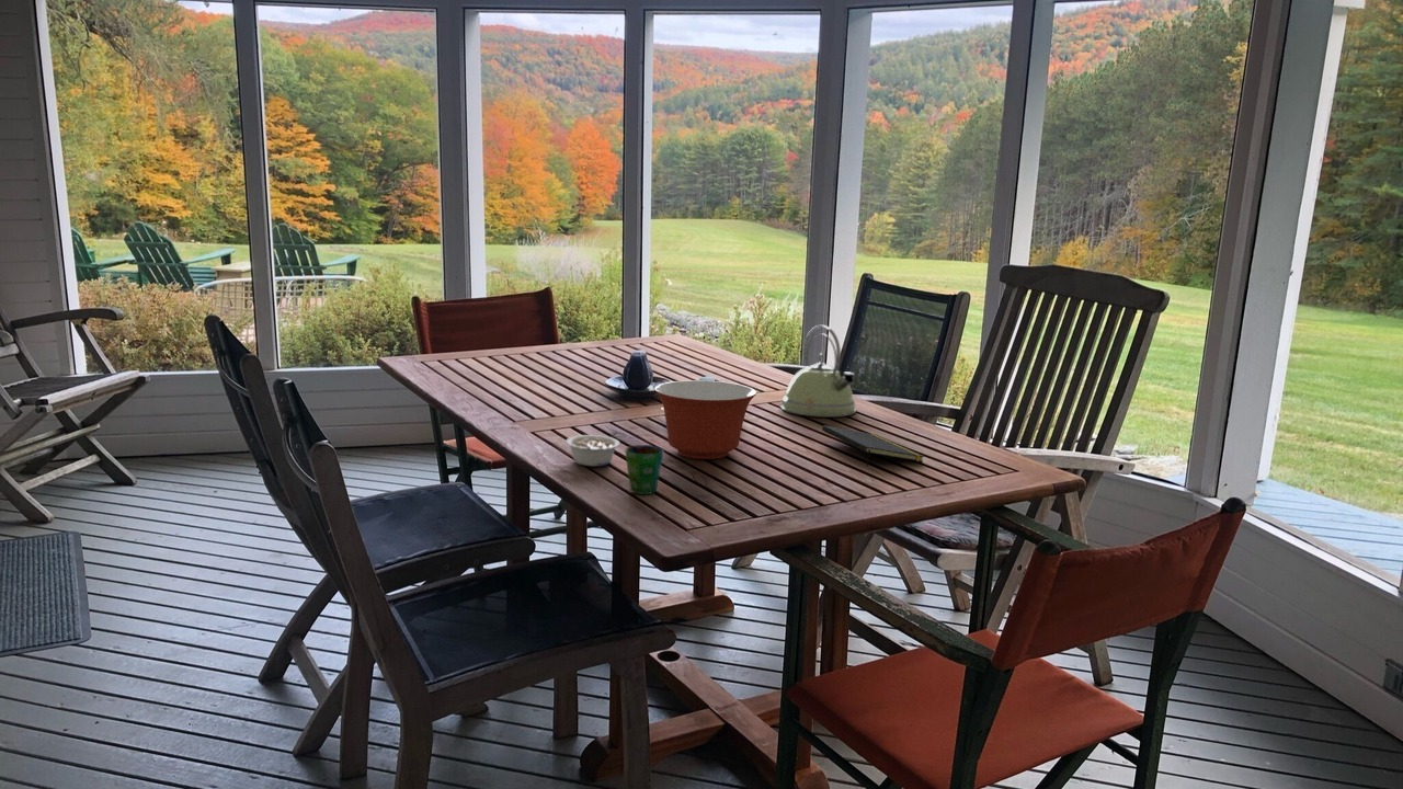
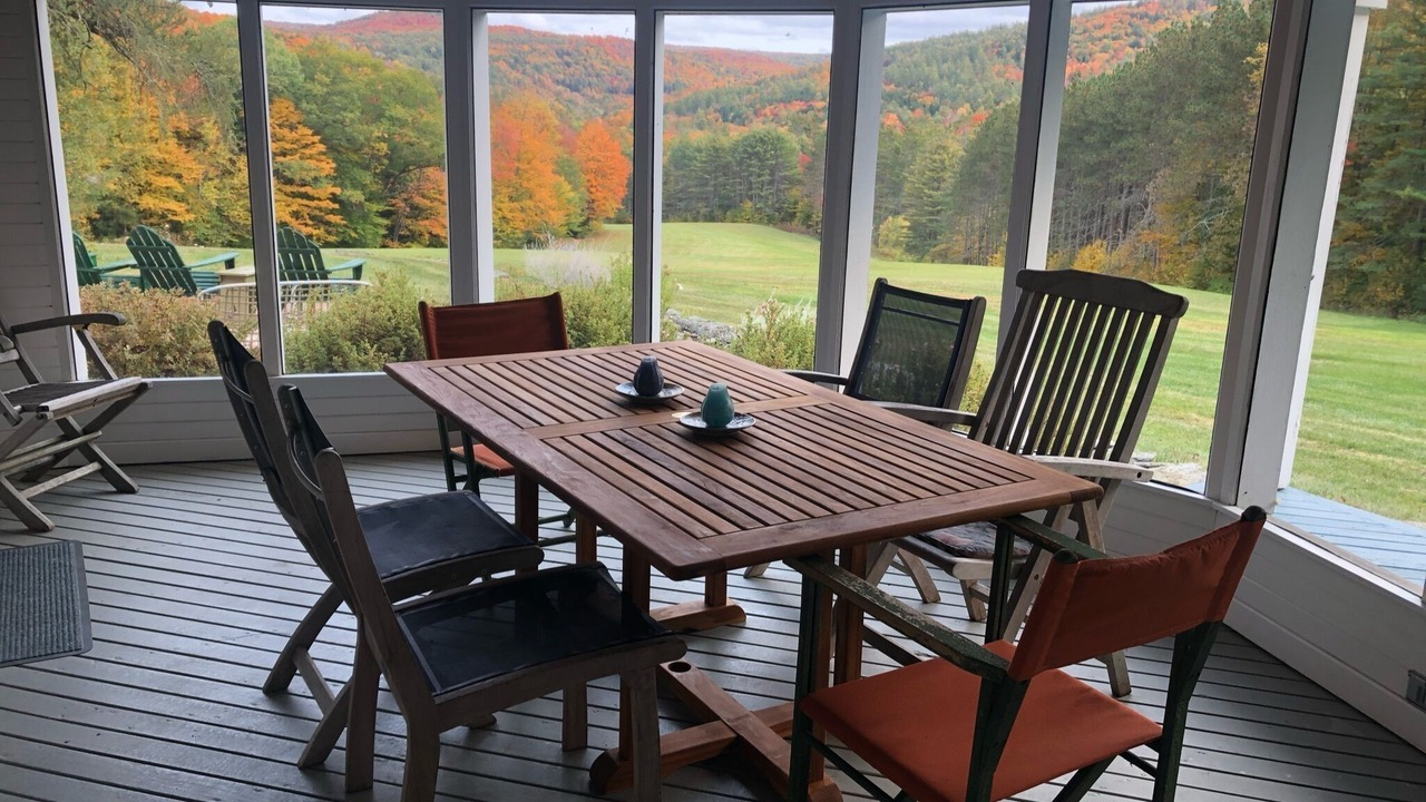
- mixing bowl (704, 421)
- legume (593, 449)
- kettle (823, 368)
- cup (641, 468)
- notepad (871, 443)
